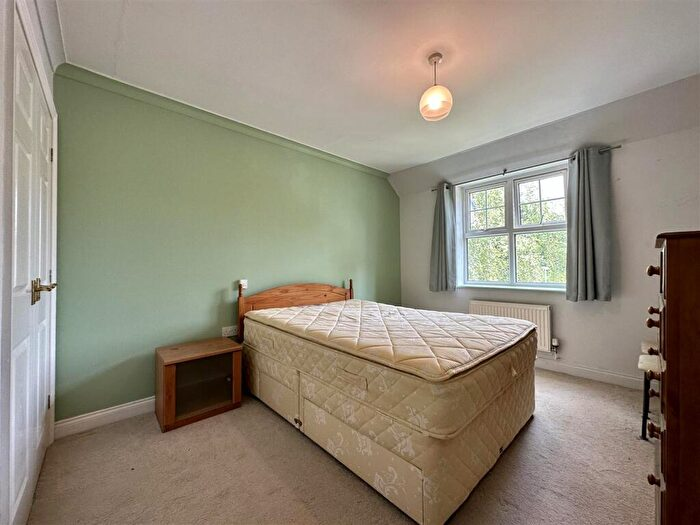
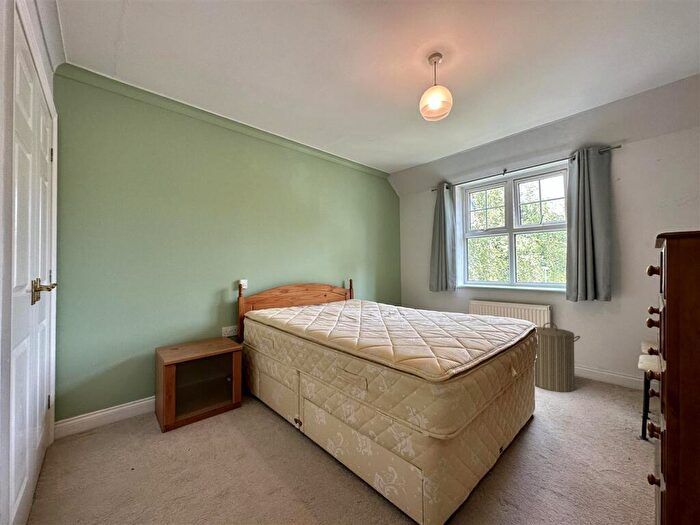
+ laundry hamper (551, 353)
